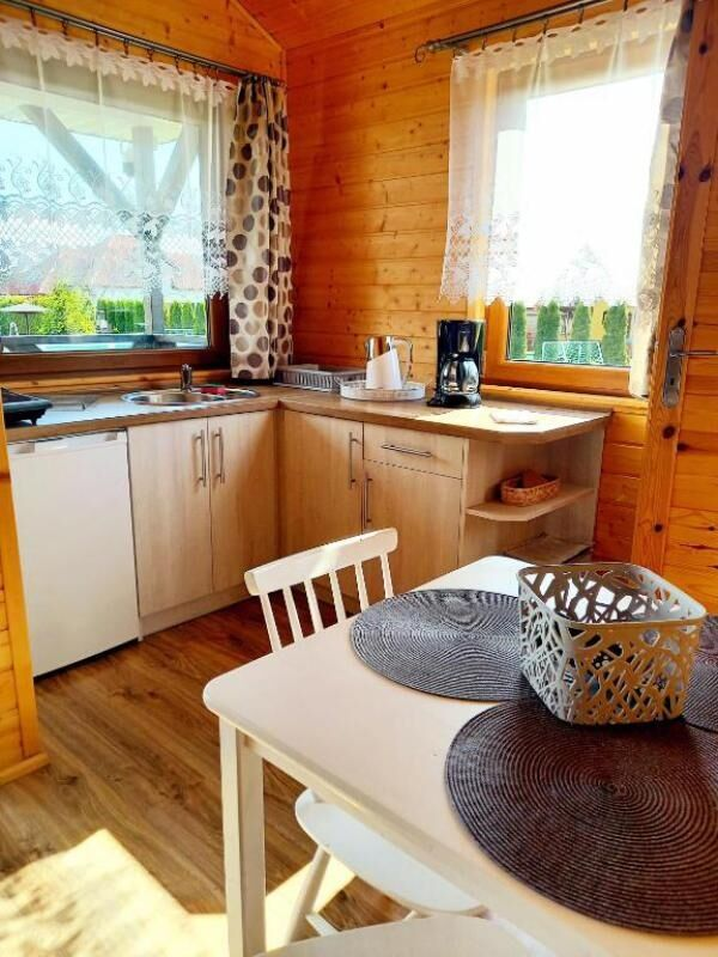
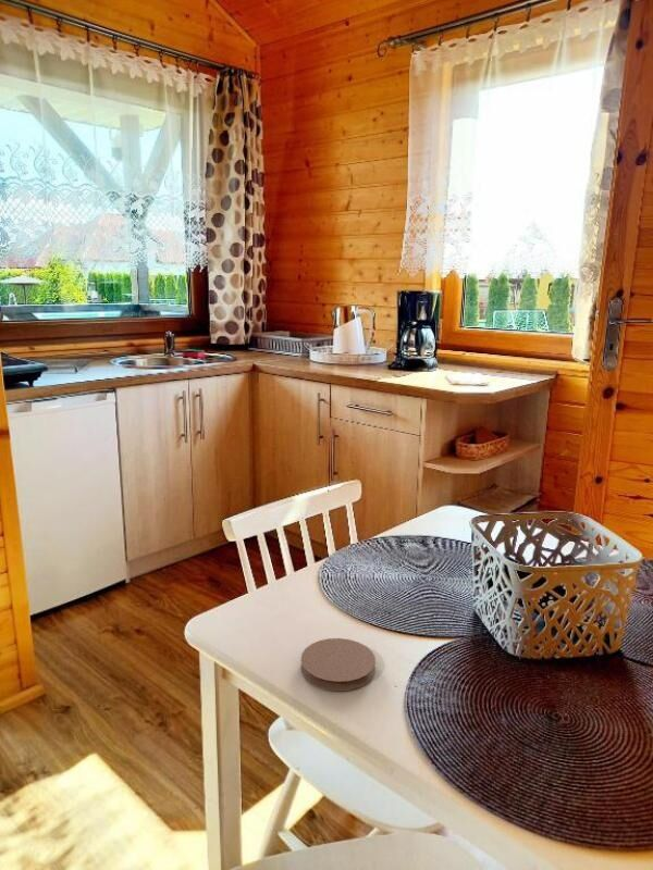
+ coaster (337, 662)
